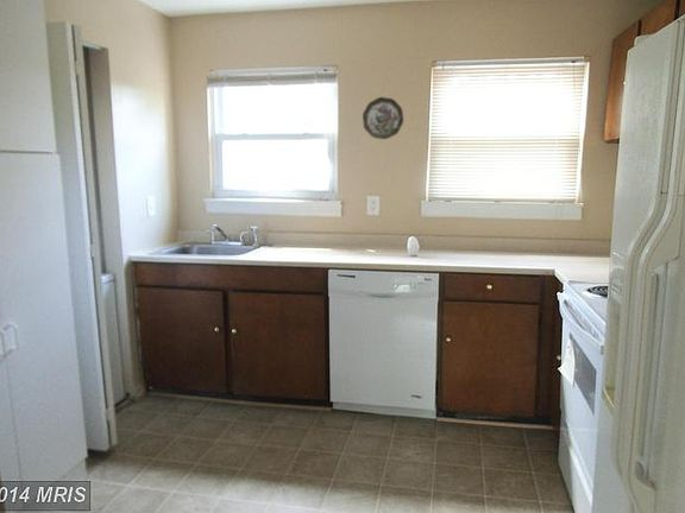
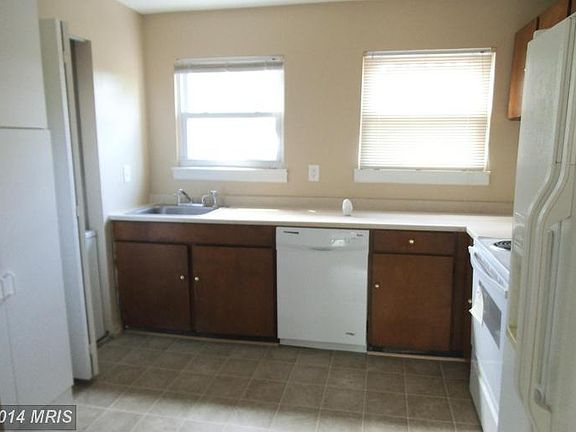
- decorative plate (383, 118)
